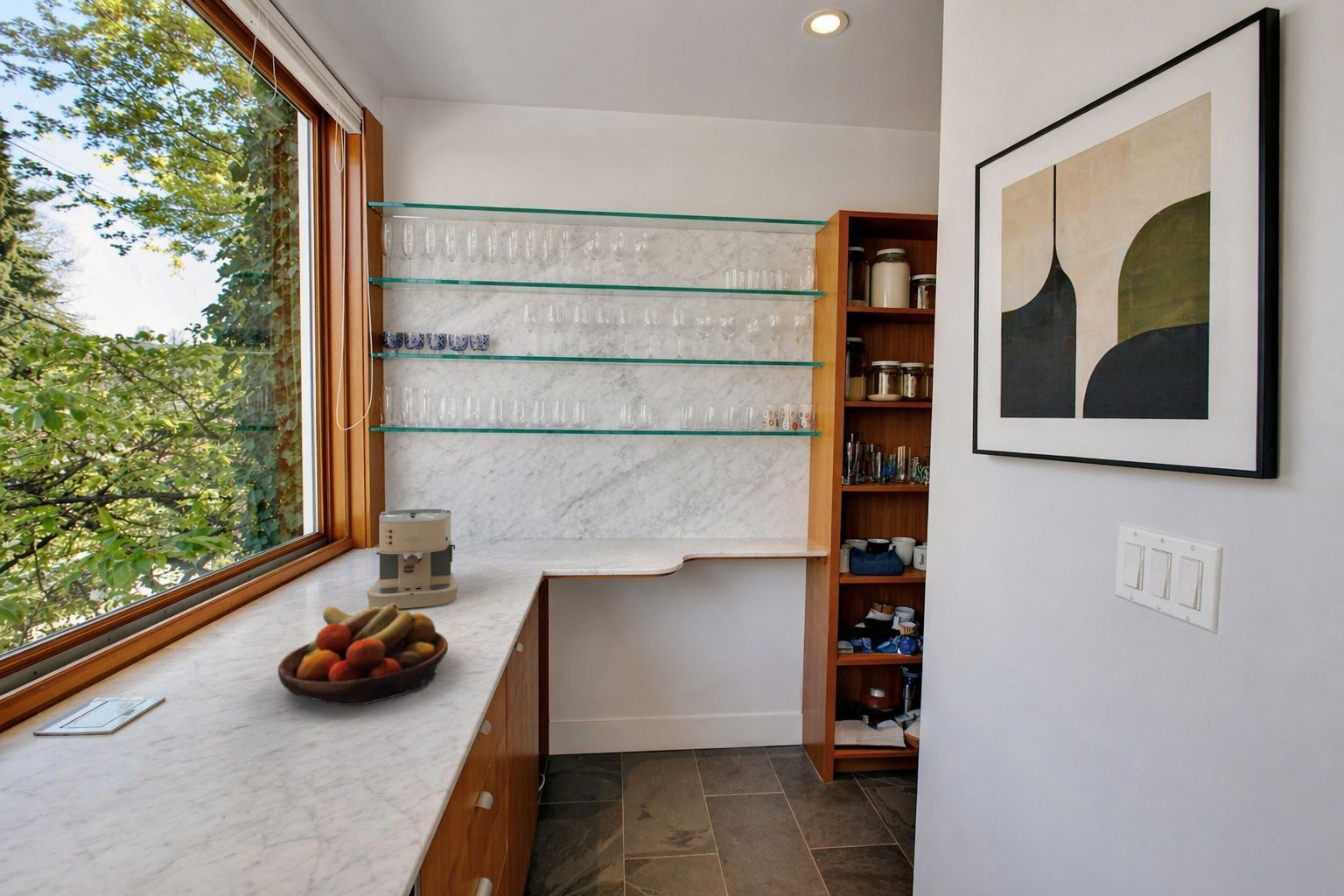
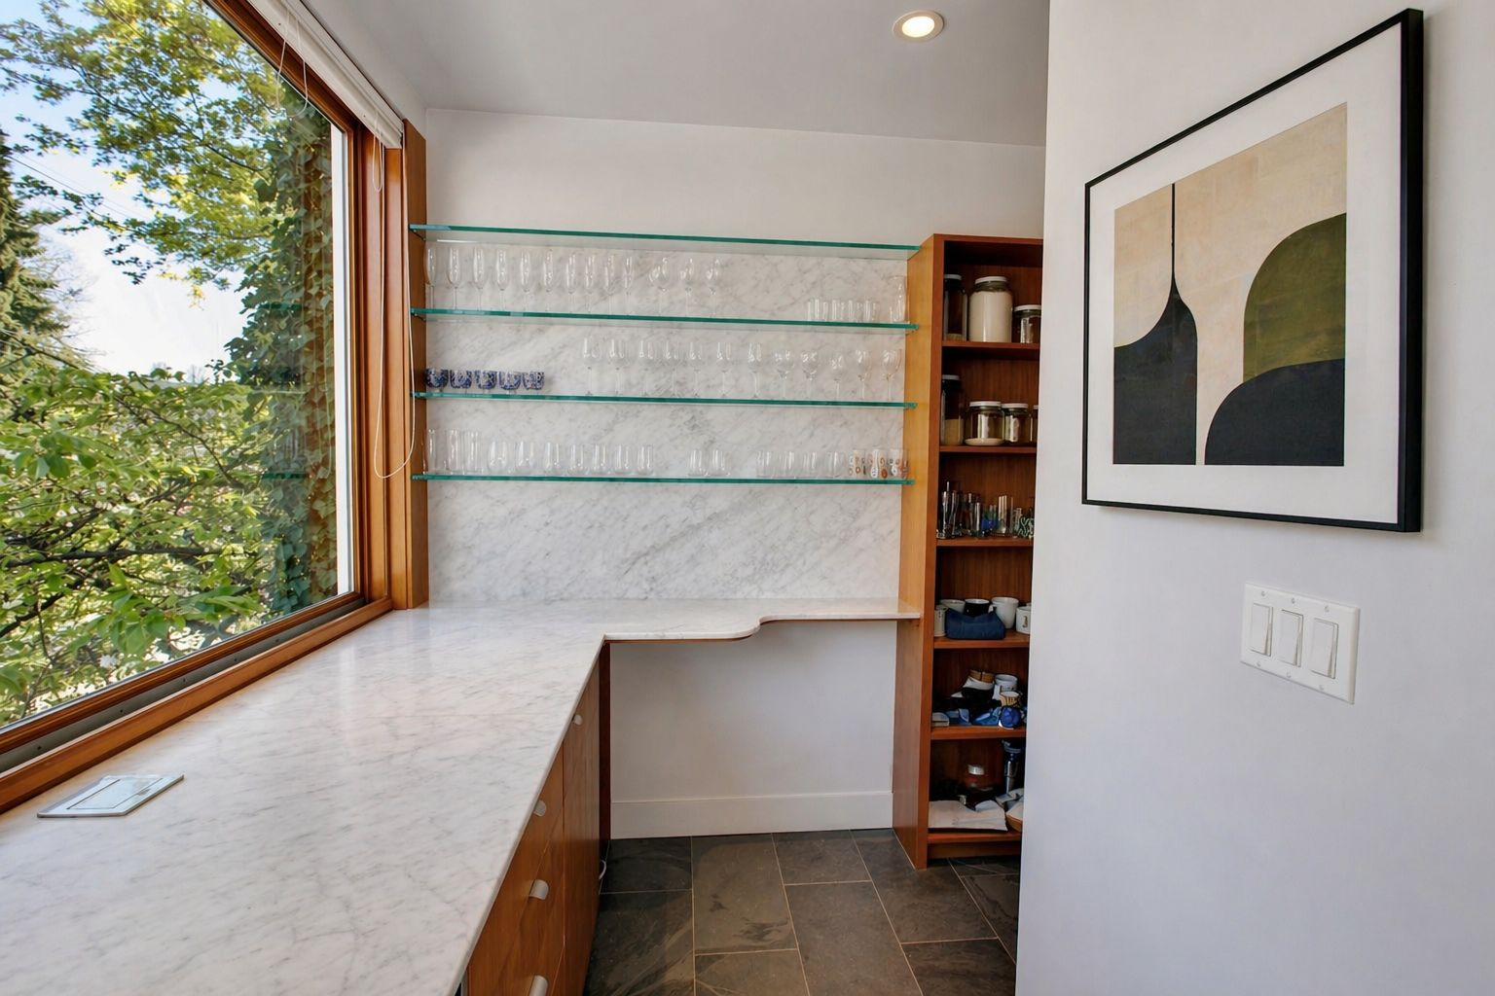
- fruit bowl (366, 645)
- coffee maker (414, 554)
